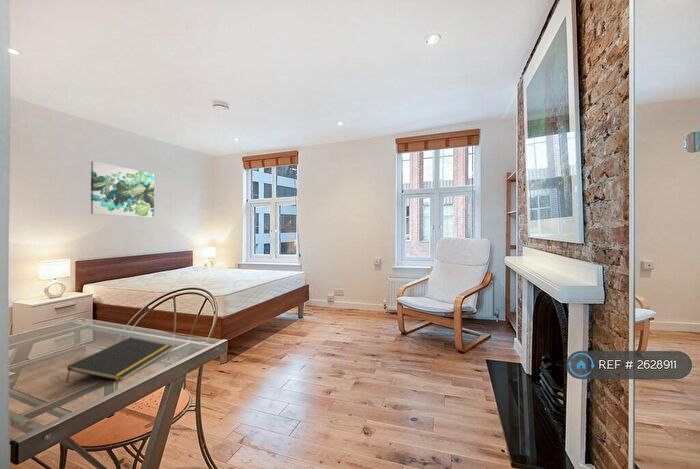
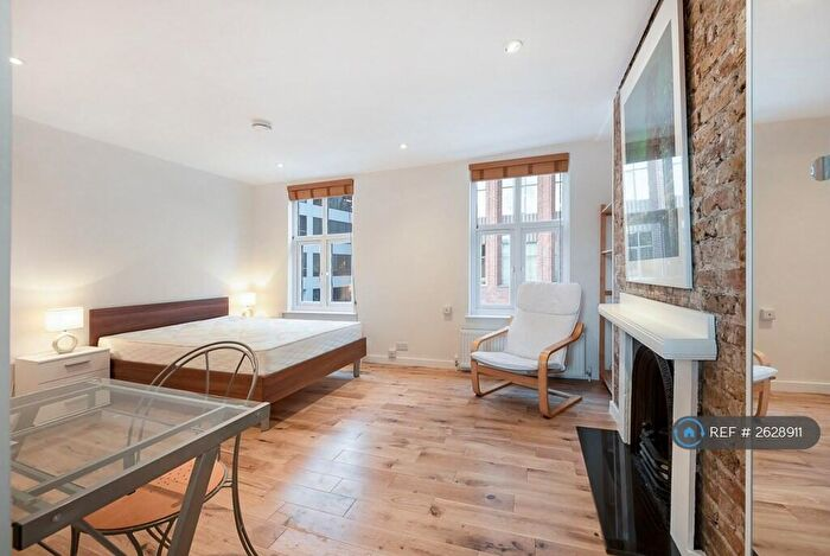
- notepad (126, 356)
- wall art (125, 192)
